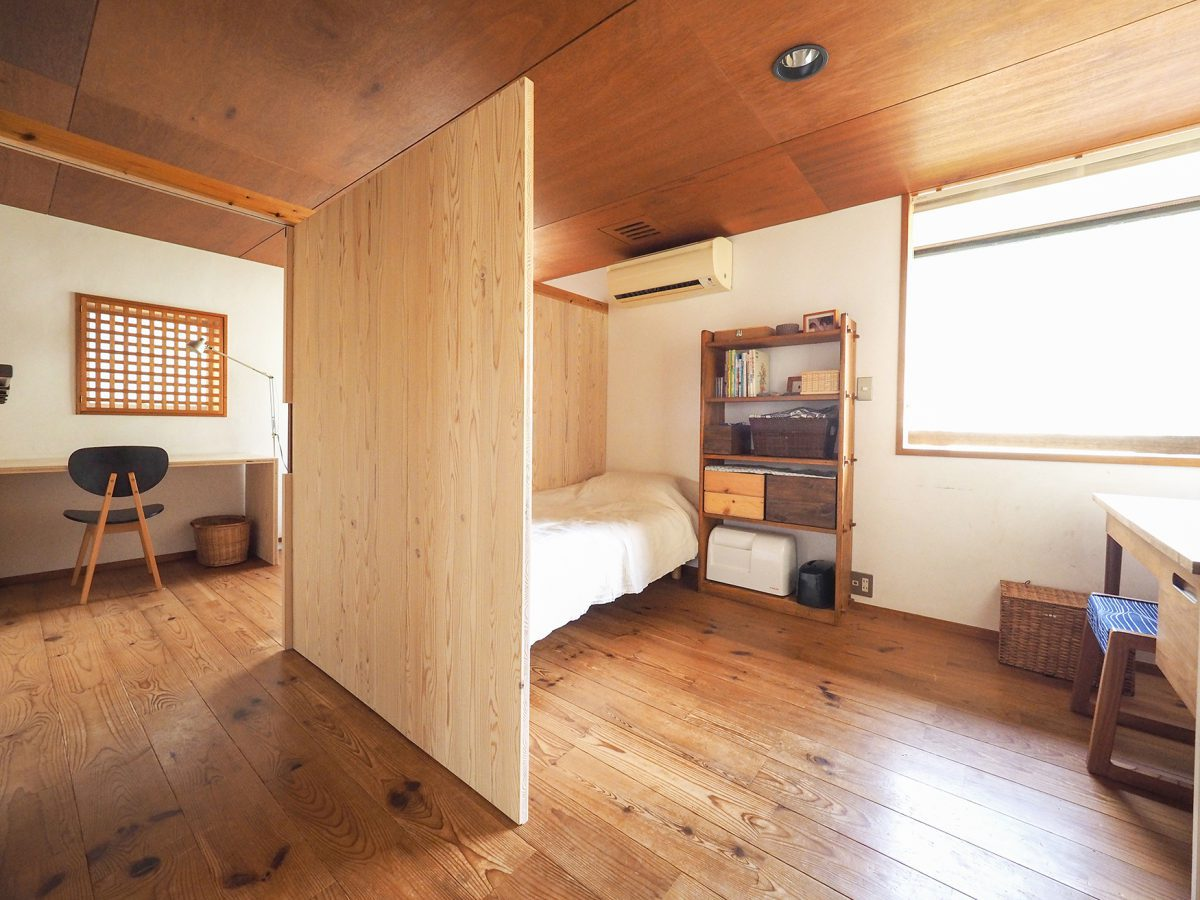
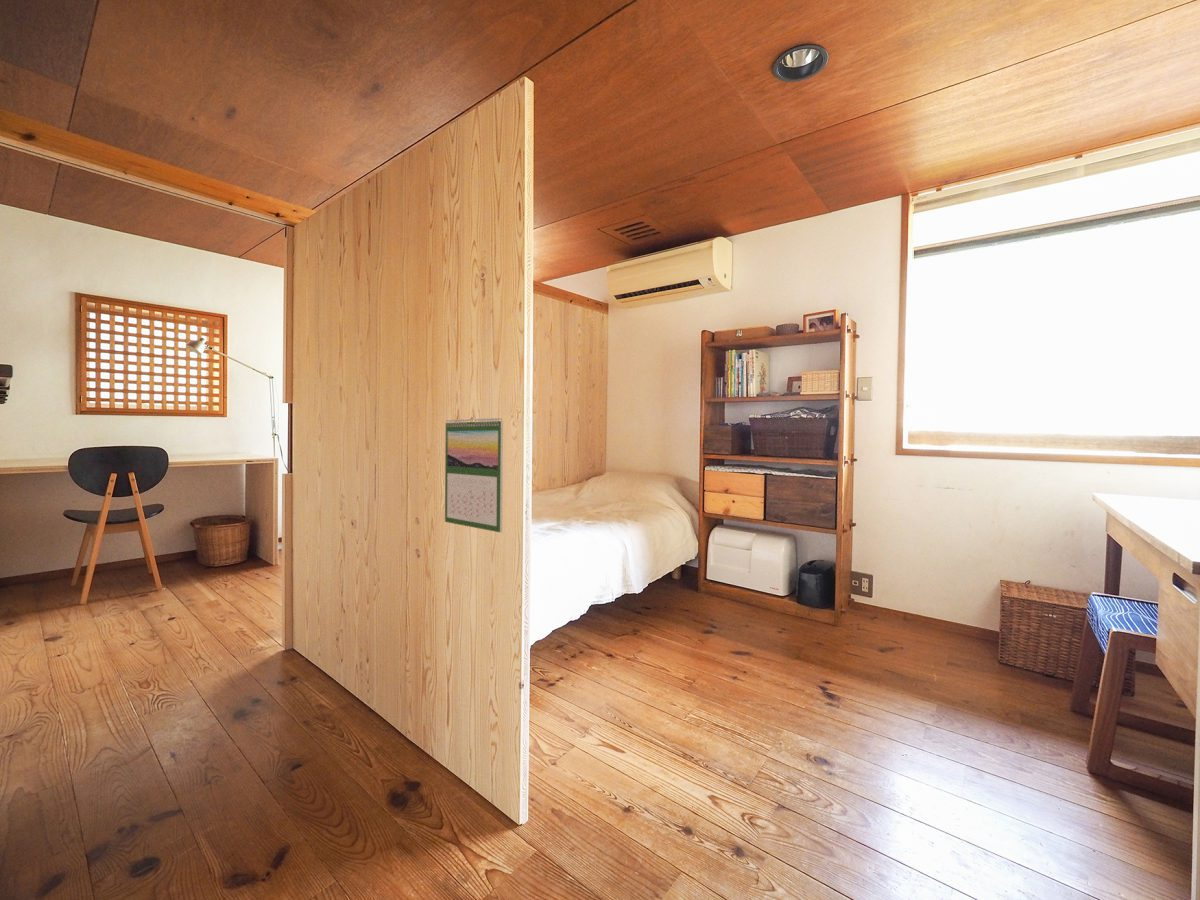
+ calendar (472, 471)
